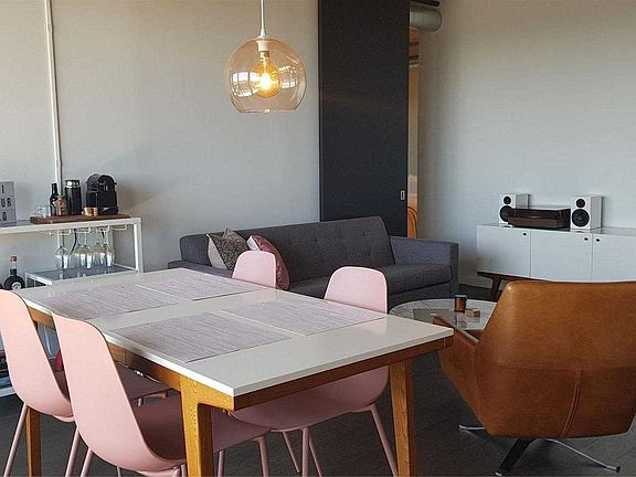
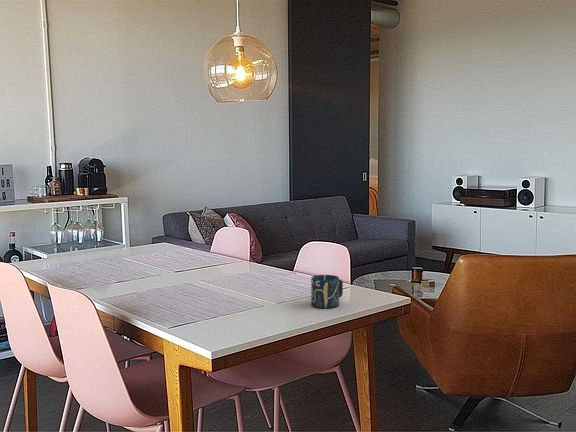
+ cup (328, 290)
